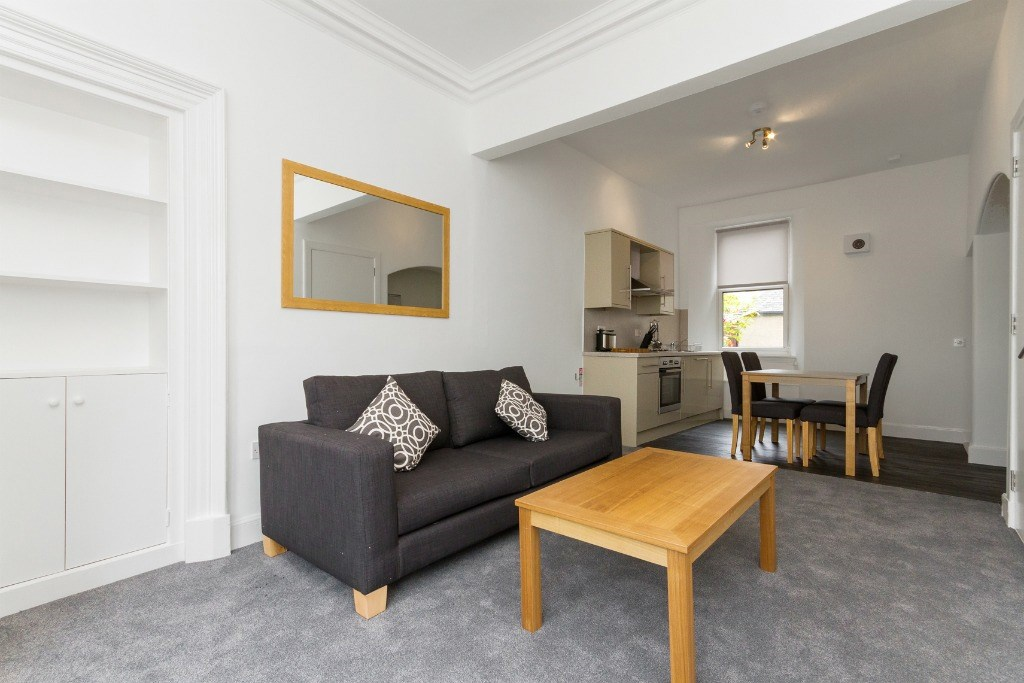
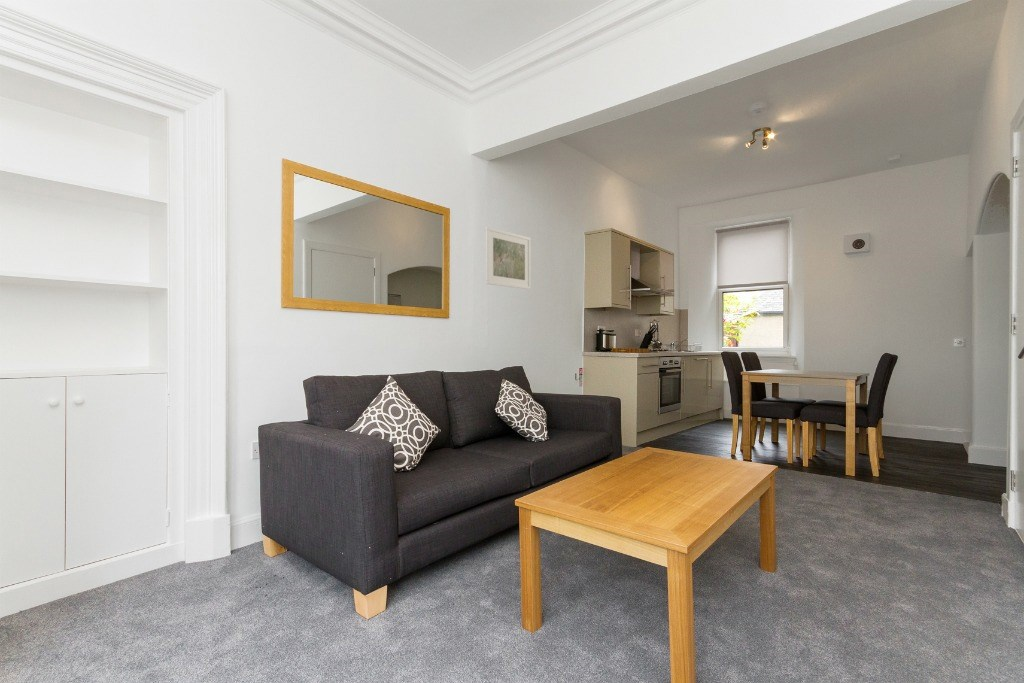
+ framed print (509, 259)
